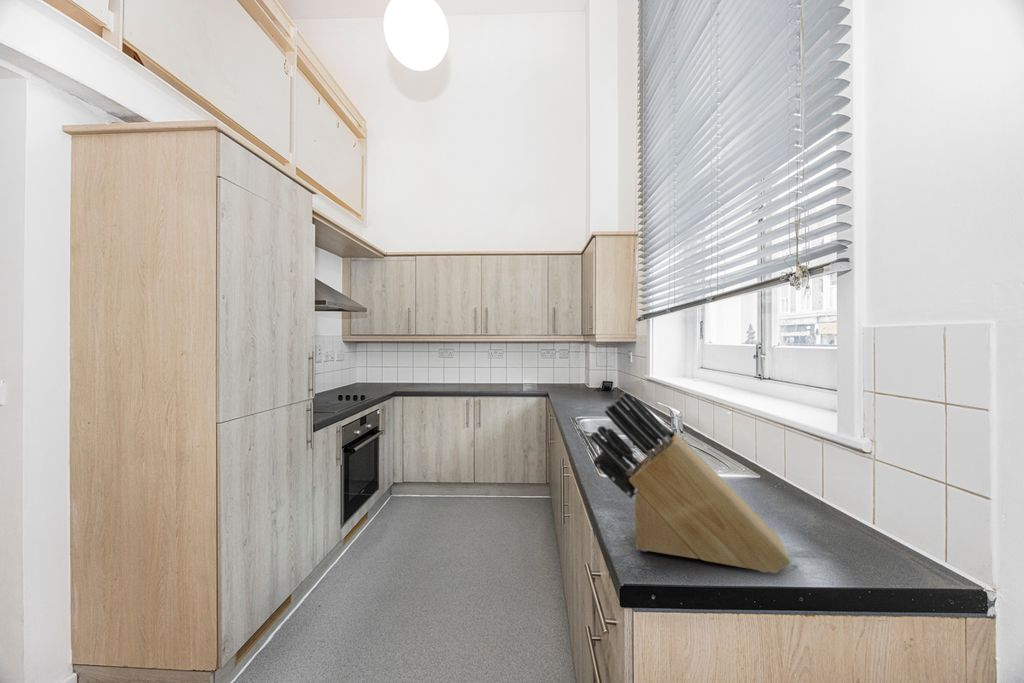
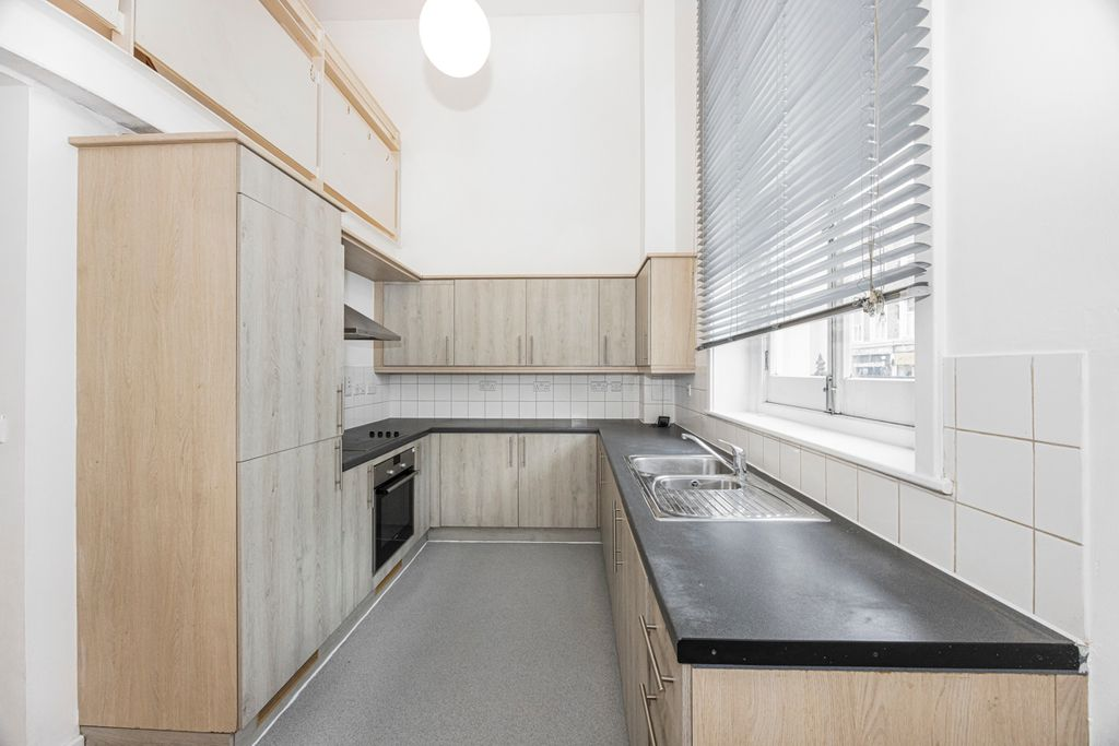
- knife block (681, 469)
